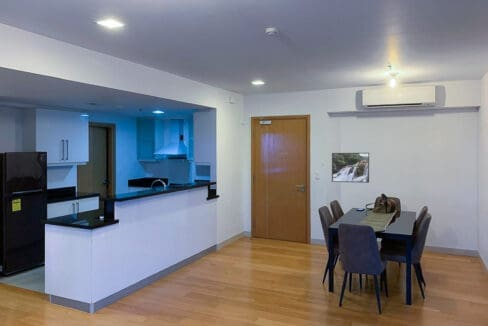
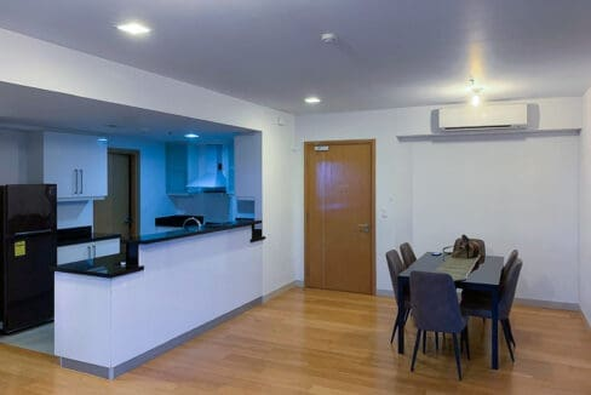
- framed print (350, 167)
